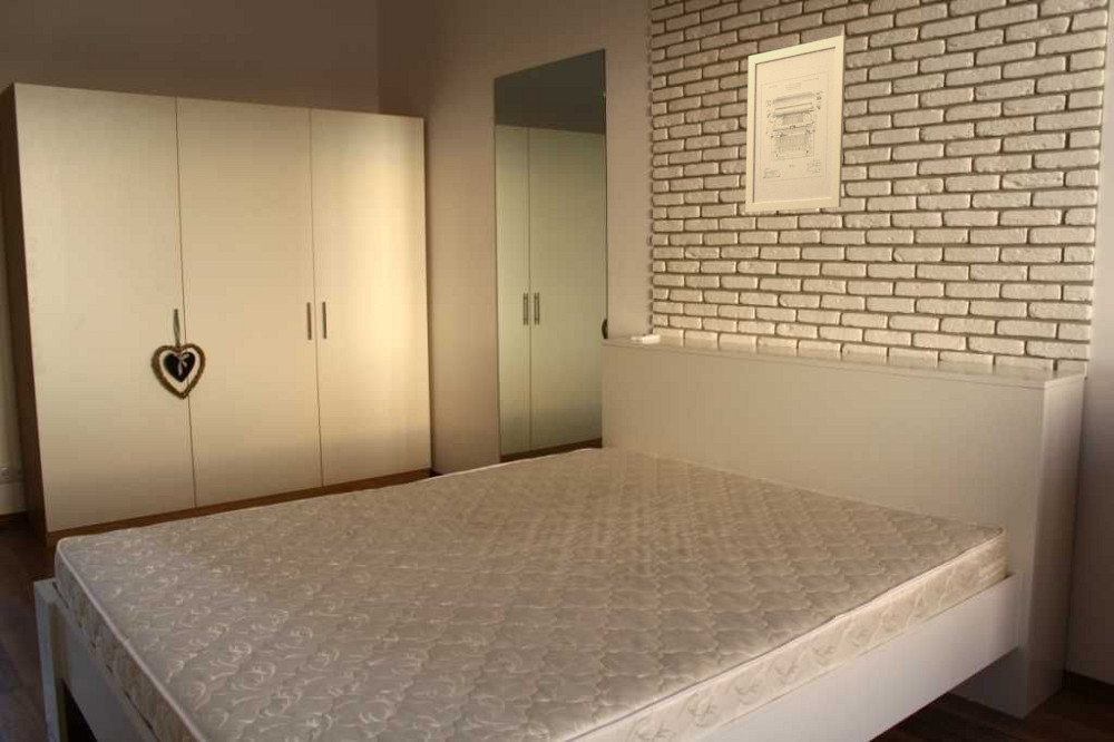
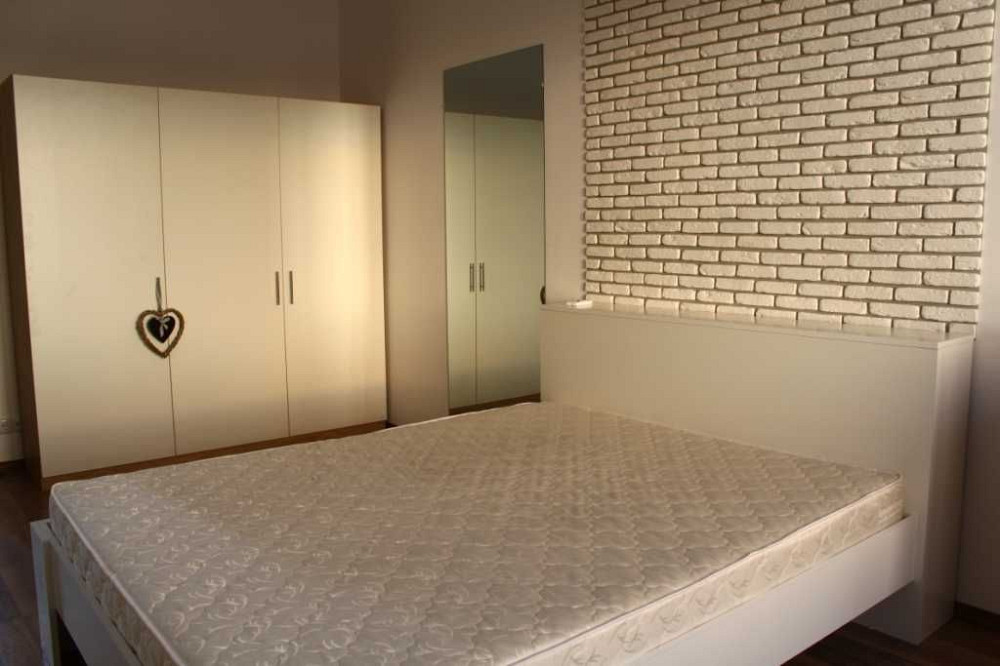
- wall art (792, 128)
